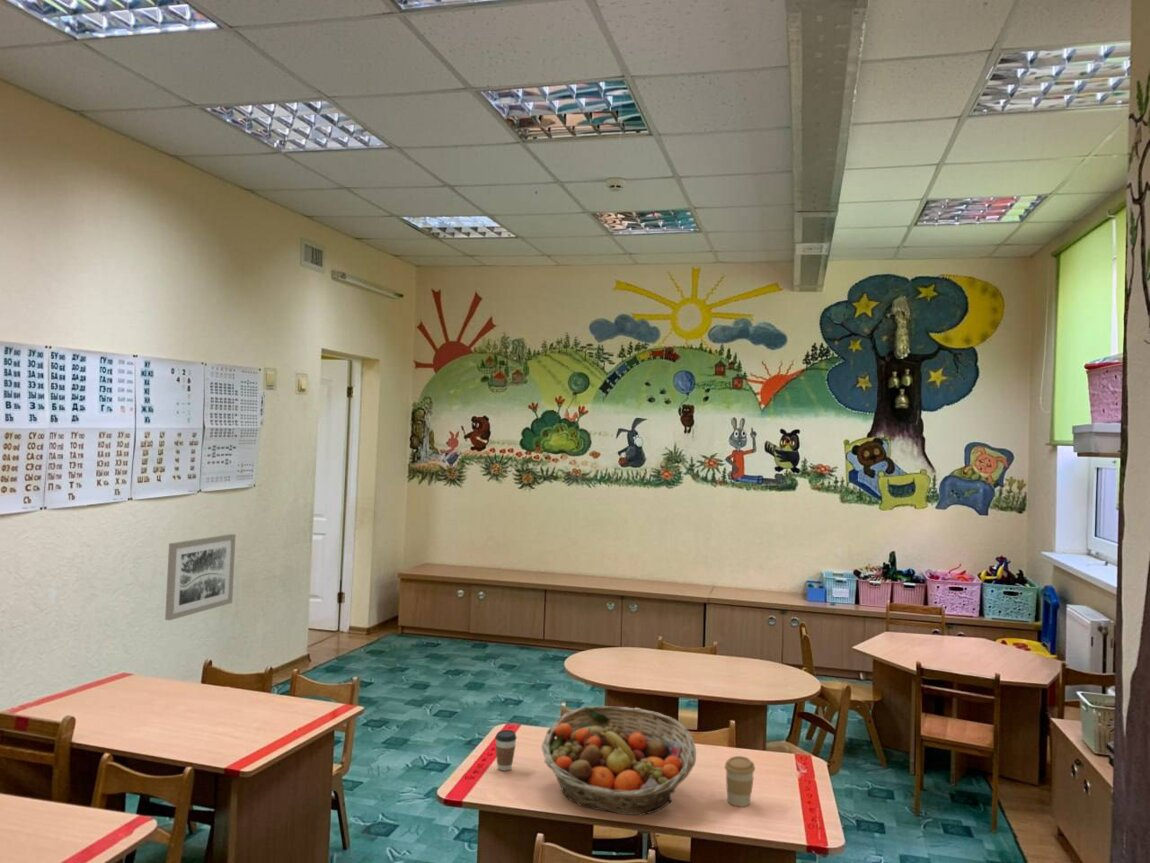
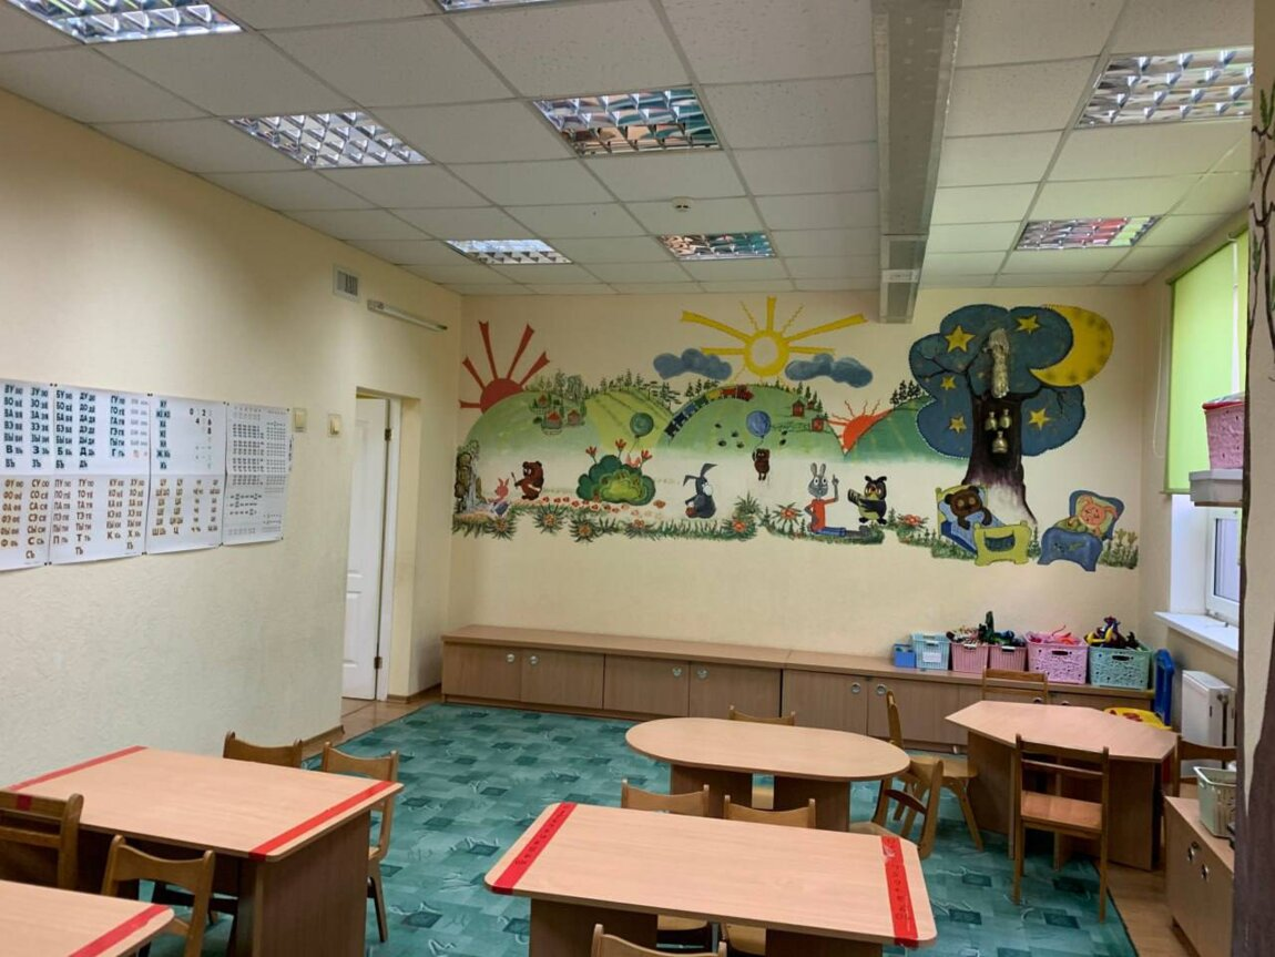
- coffee cup (505, 750)
- fruit basket (617, 758)
- wall art (202, 574)
- coffee cup (739, 780)
